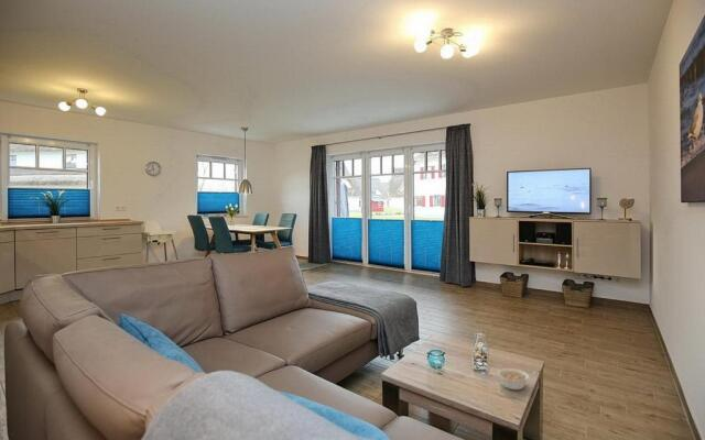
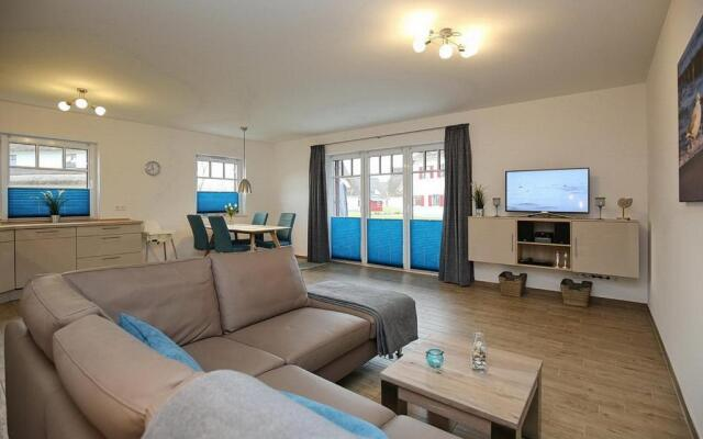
- legume (513, 378)
